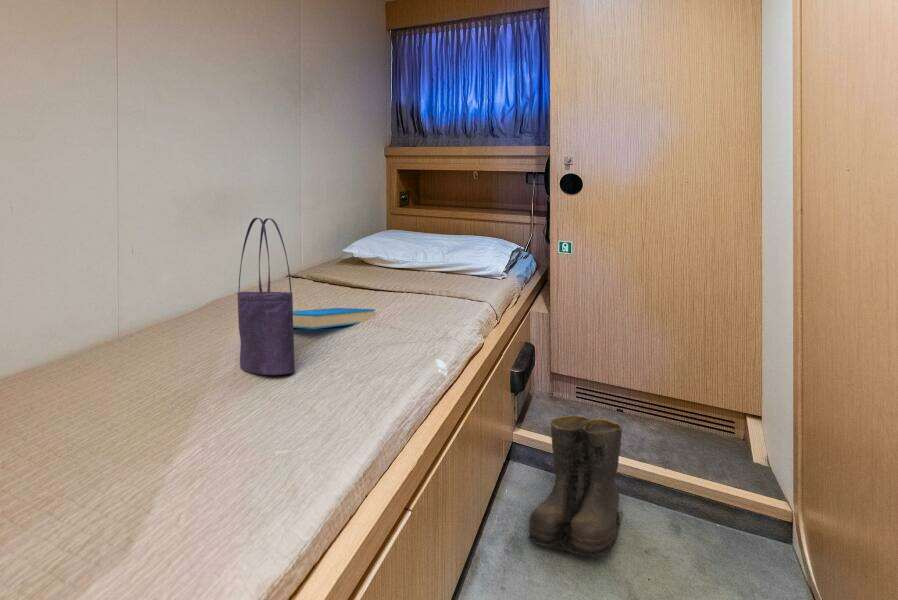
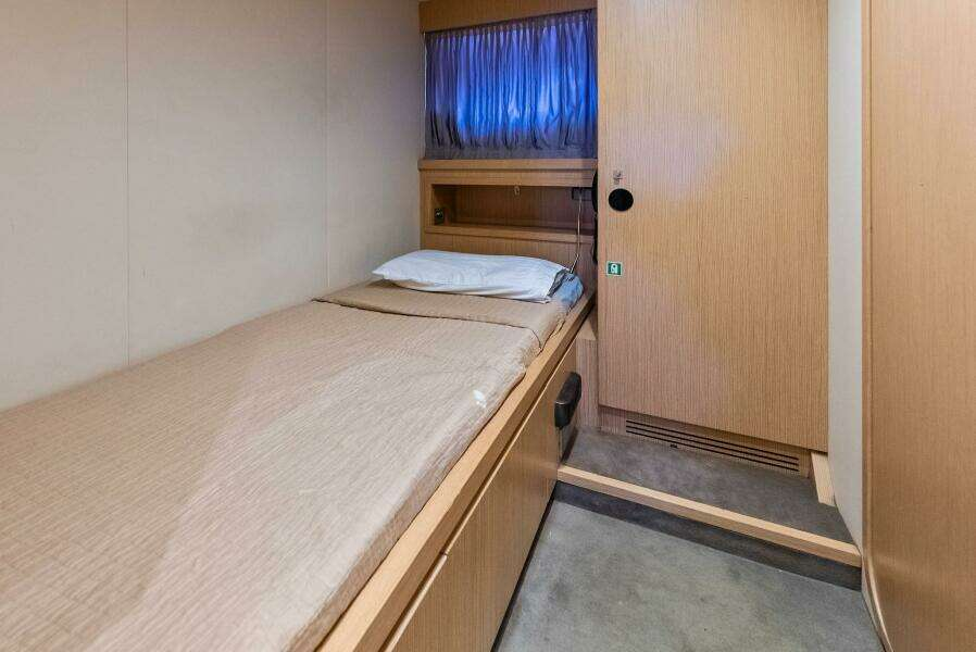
- book (326, 317)
- tote bag (264, 294)
- boots (577, 477)
